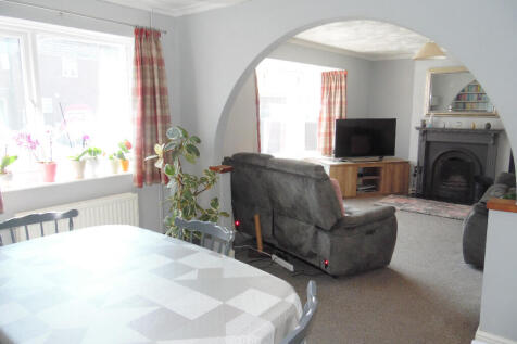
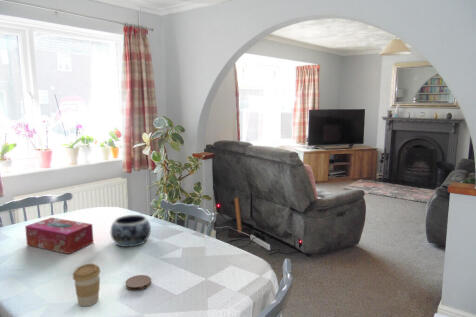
+ decorative bowl (131, 230)
+ coffee cup (87, 284)
+ tissue box (59, 234)
+ coaster (138, 282)
